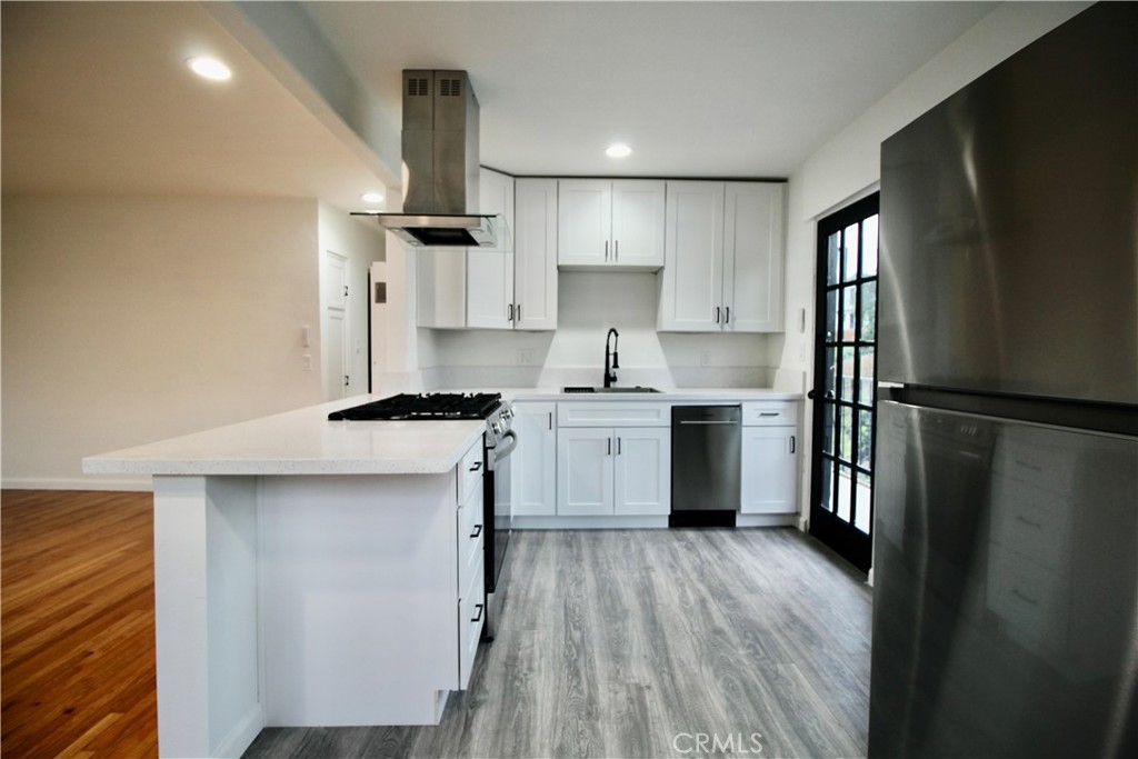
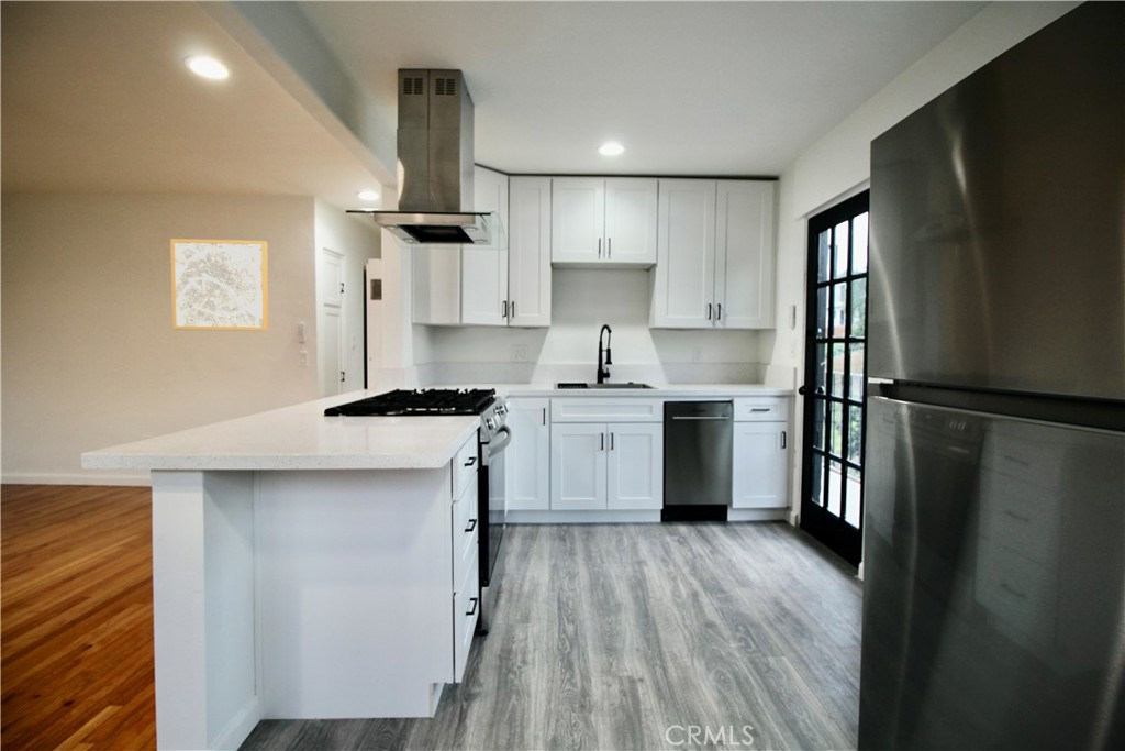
+ wall art (220, 285)
